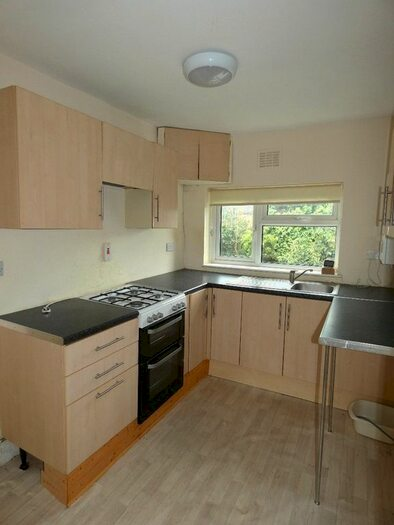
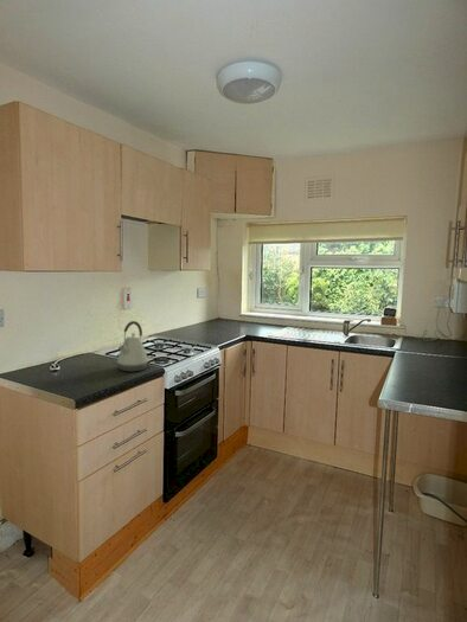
+ kettle (132, 345)
